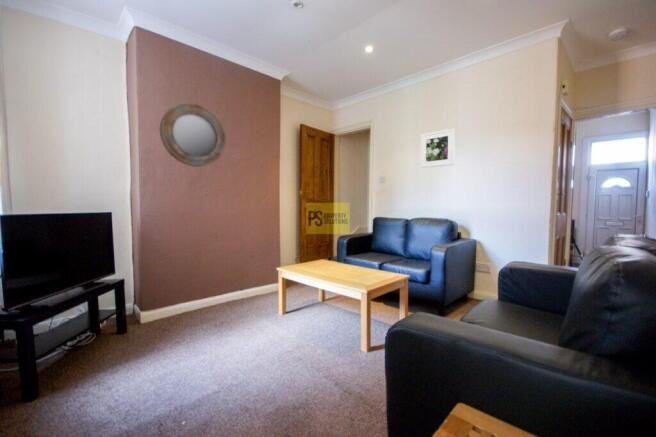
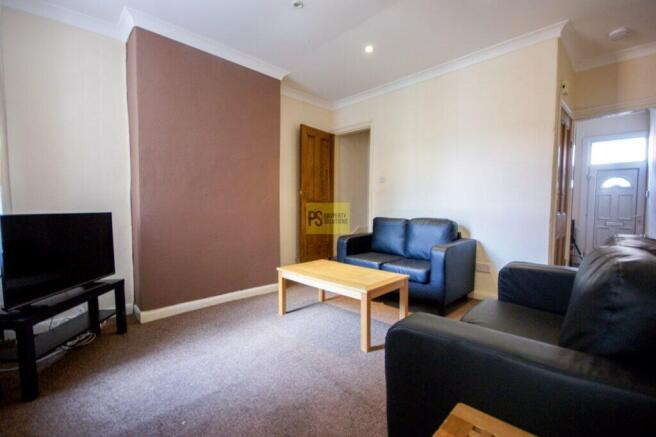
- home mirror (195, 135)
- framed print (436, 149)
